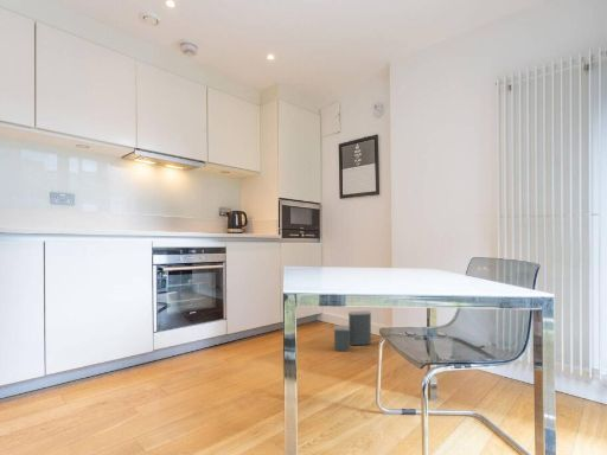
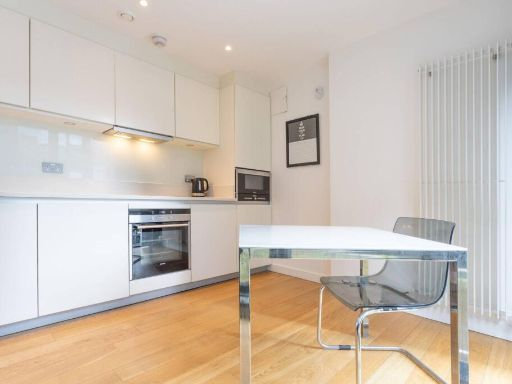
- laundry hamper (353, 328)
